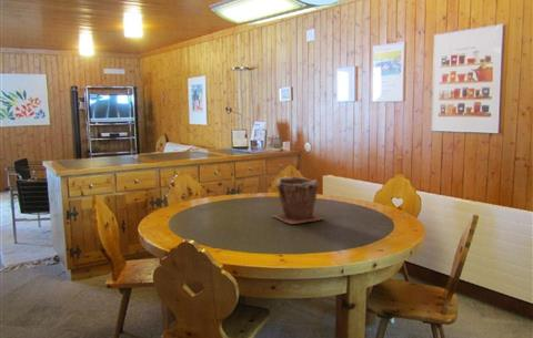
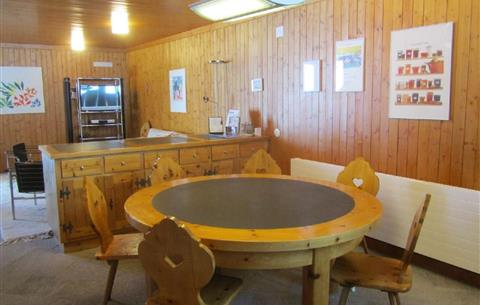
- plant pot (296, 198)
